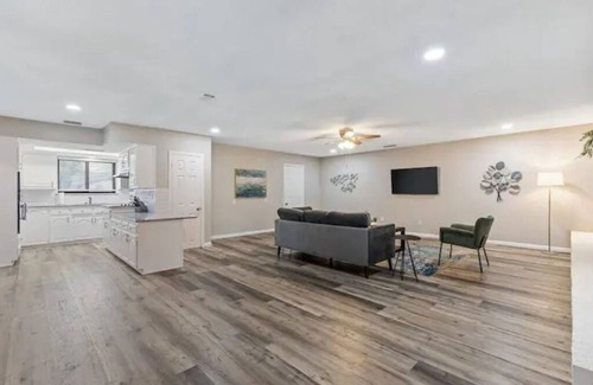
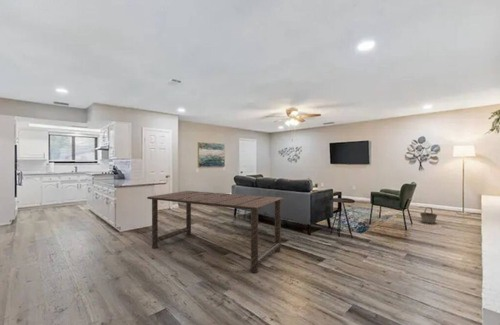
+ dining table (214, 205)
+ basket (428, 214)
